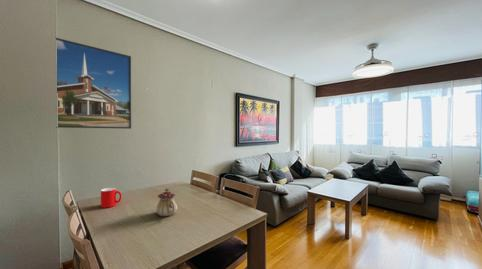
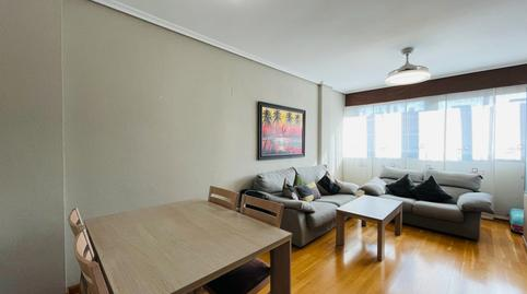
- cup (111, 197)
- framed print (86, 86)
- teapot (167, 201)
